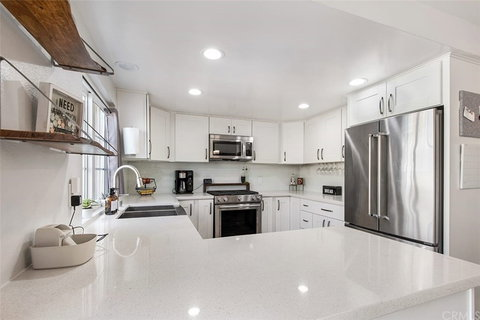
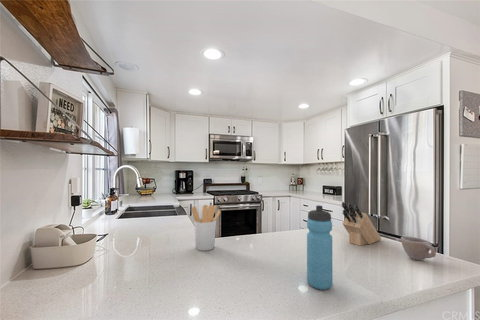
+ water bottle (319, 244)
+ knife block (360, 221)
+ cup (419, 249)
+ utensil holder (206, 225)
